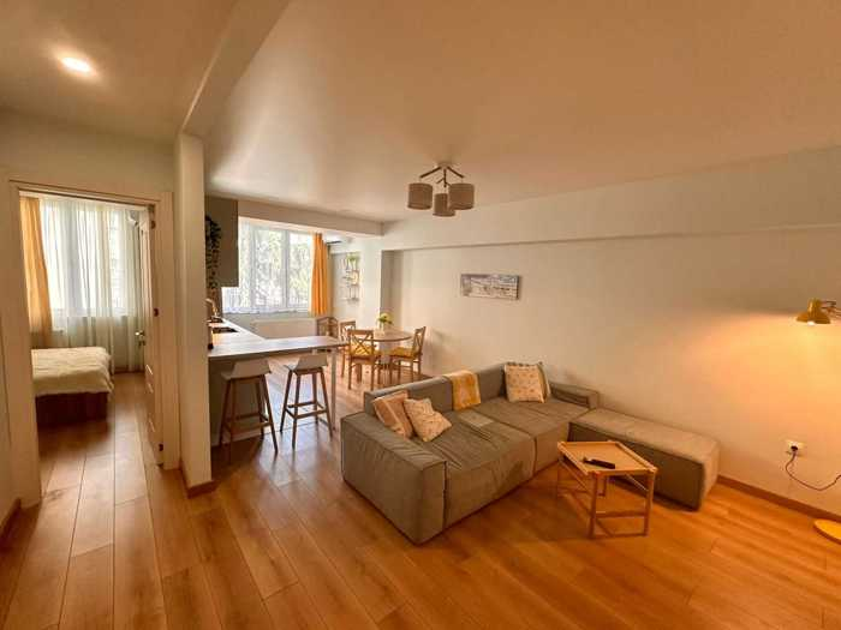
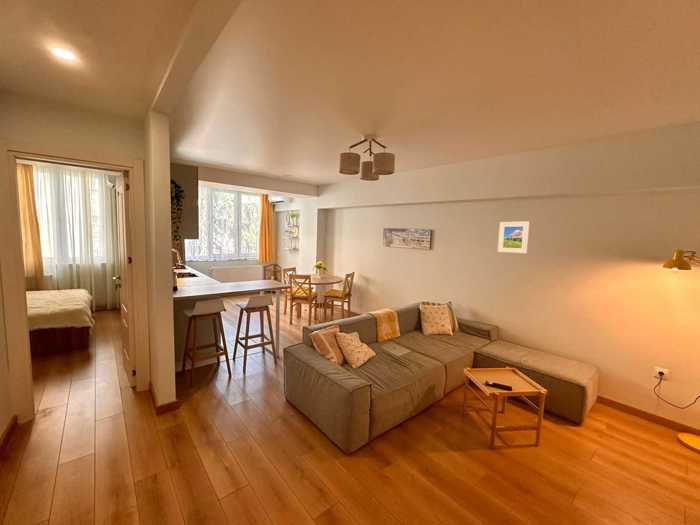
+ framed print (512, 237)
